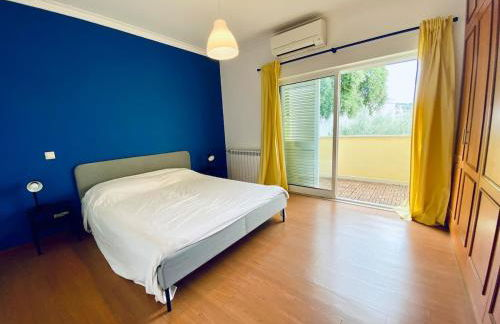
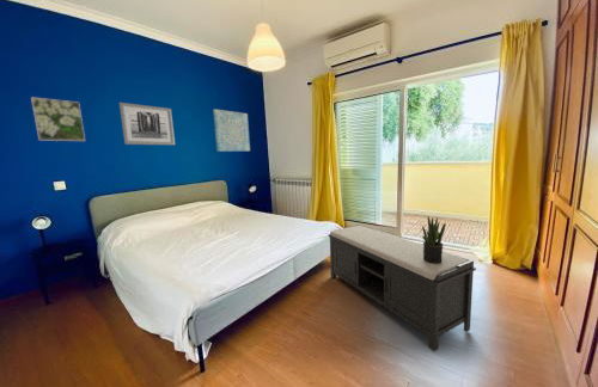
+ potted plant (433, 238)
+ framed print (59, 119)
+ wall art (148, 124)
+ bench (386, 270)
+ wall art (232, 131)
